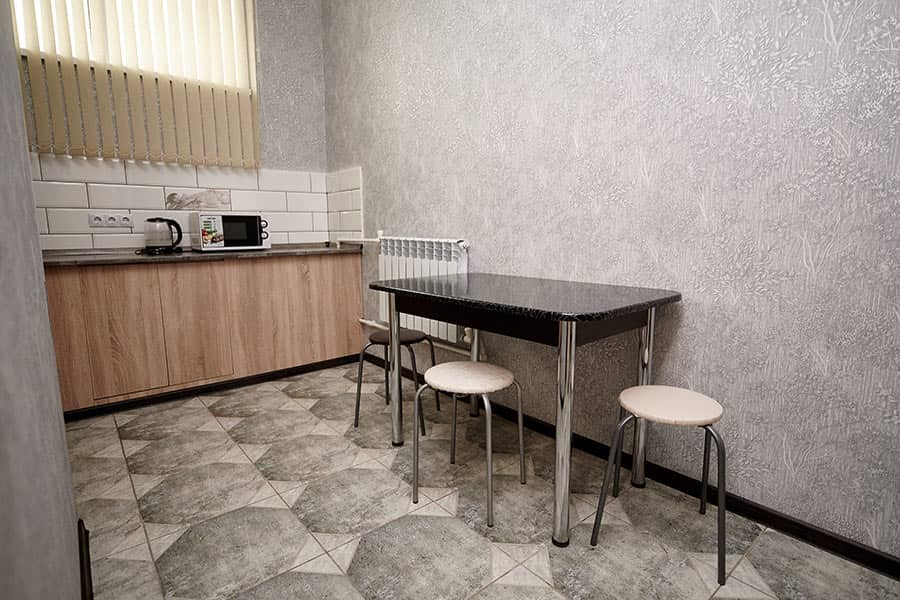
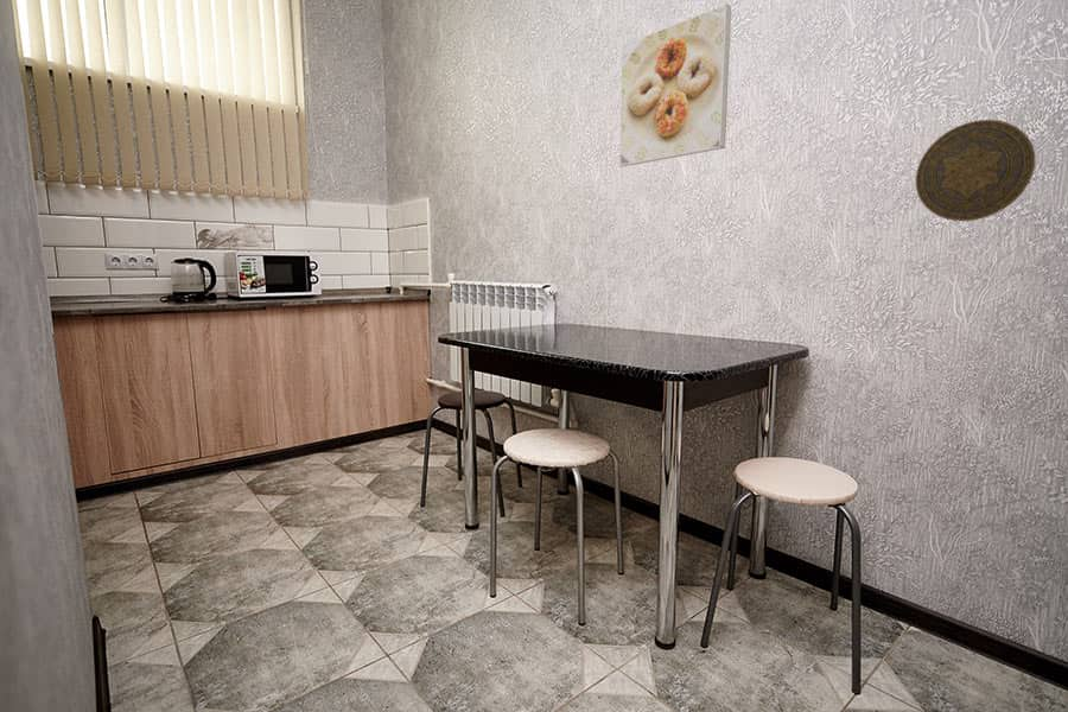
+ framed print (669, 93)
+ decorative plate (970, 171)
